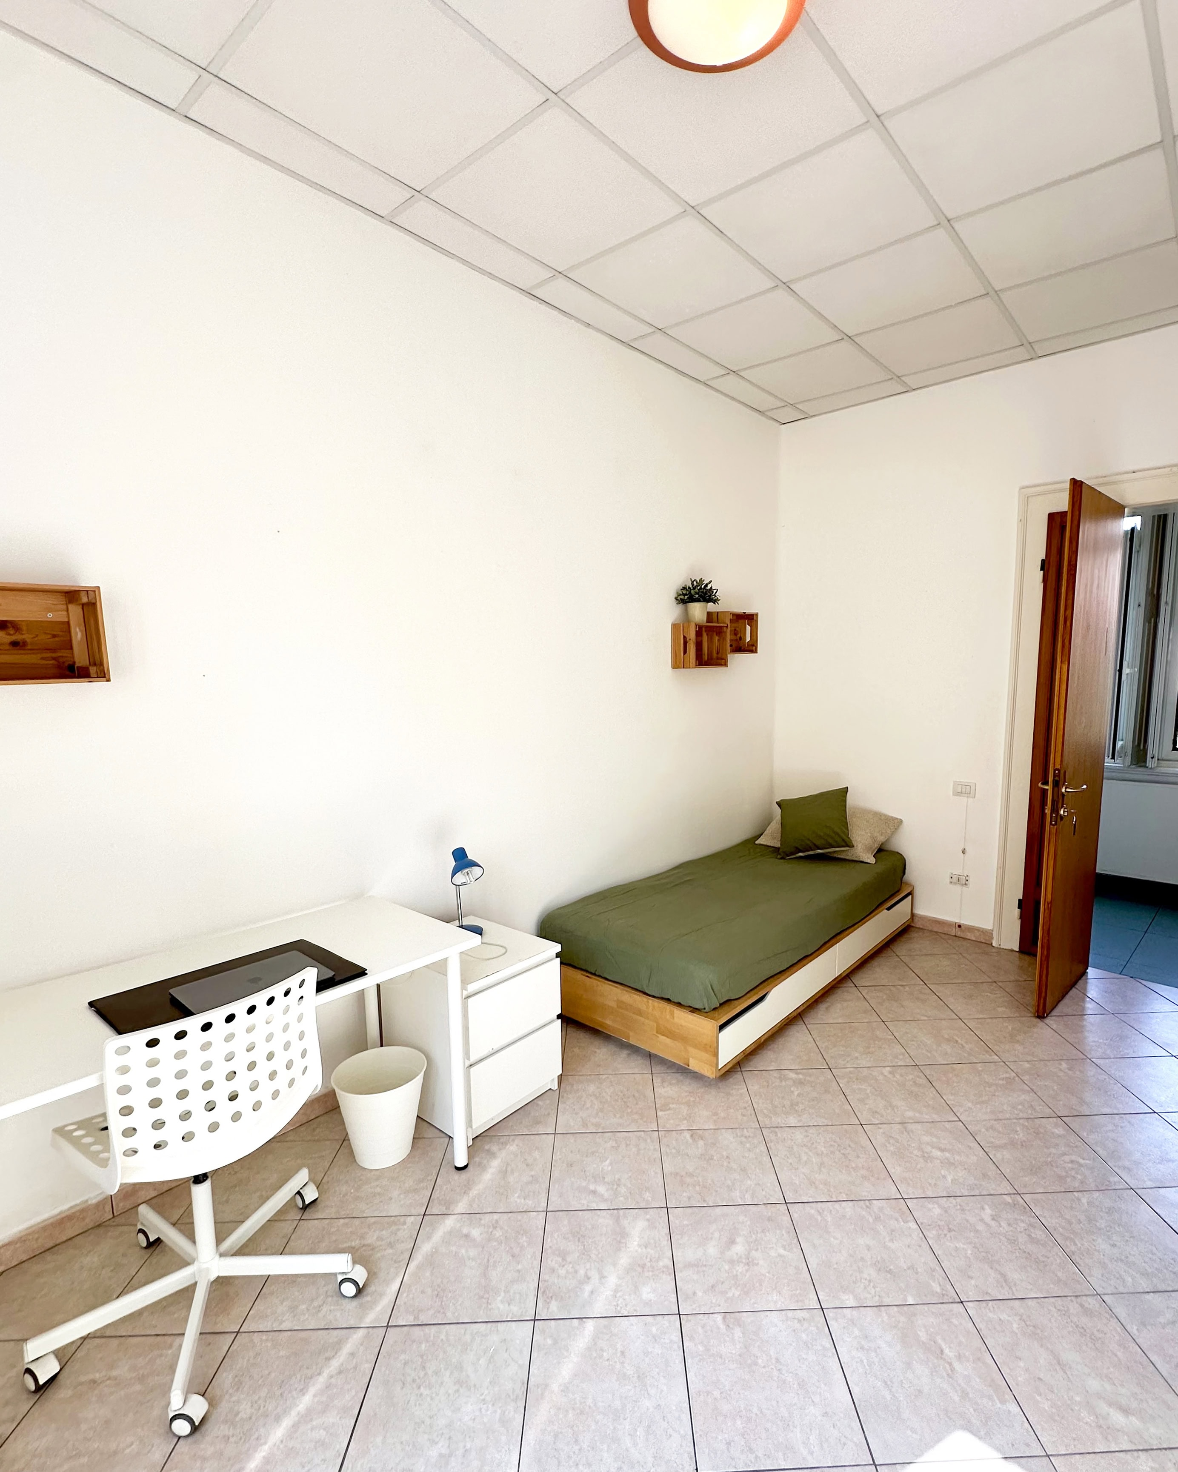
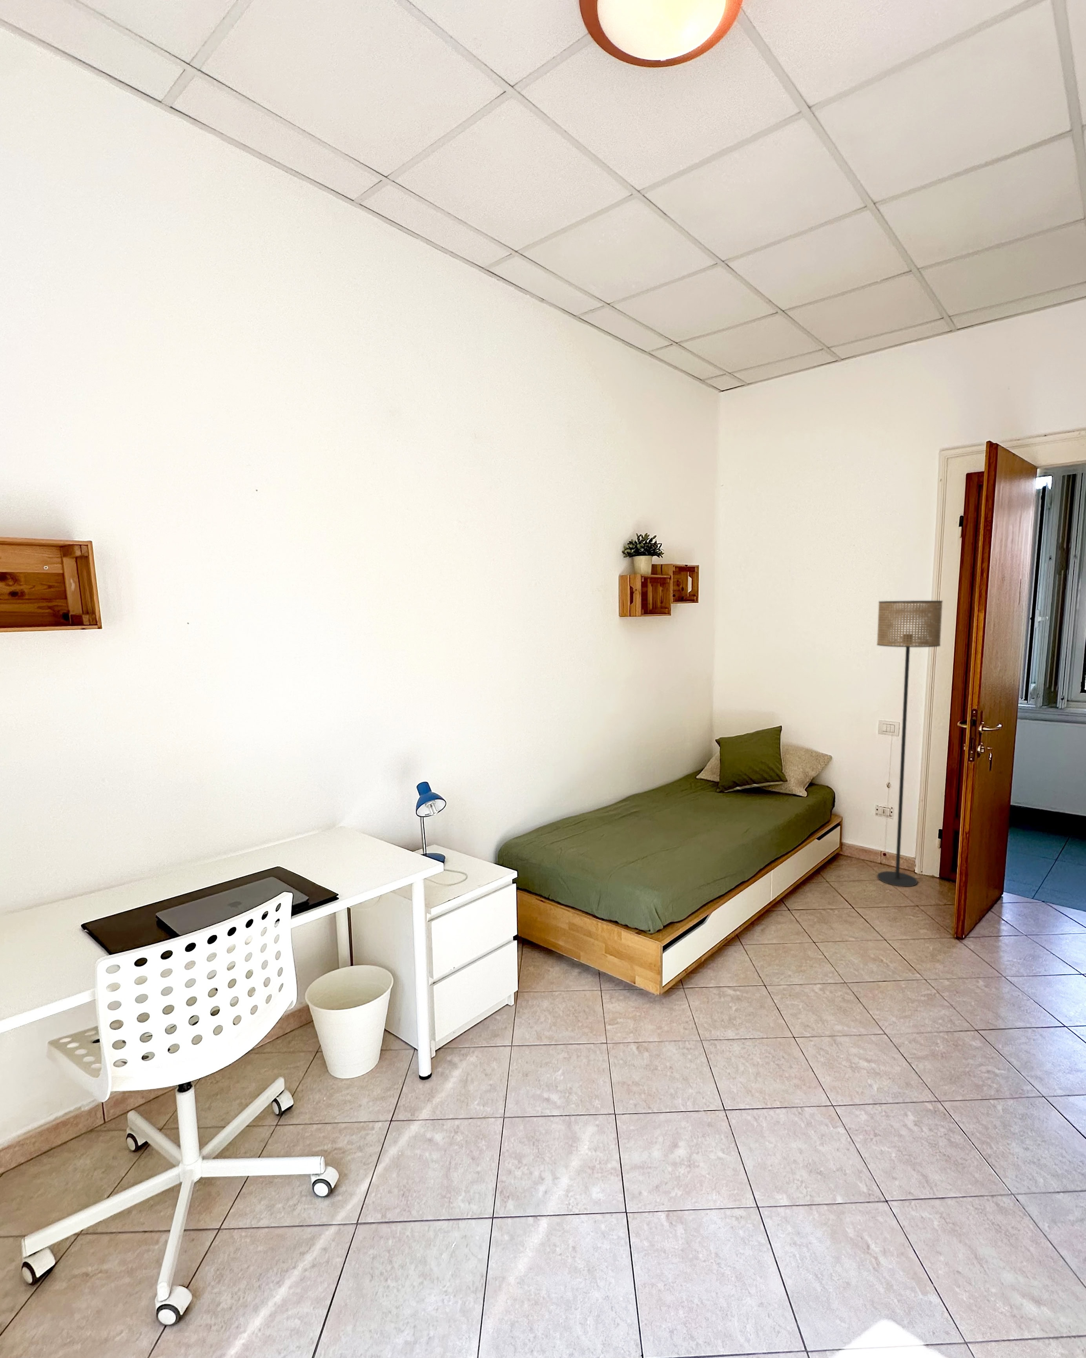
+ floor lamp (903, 744)
